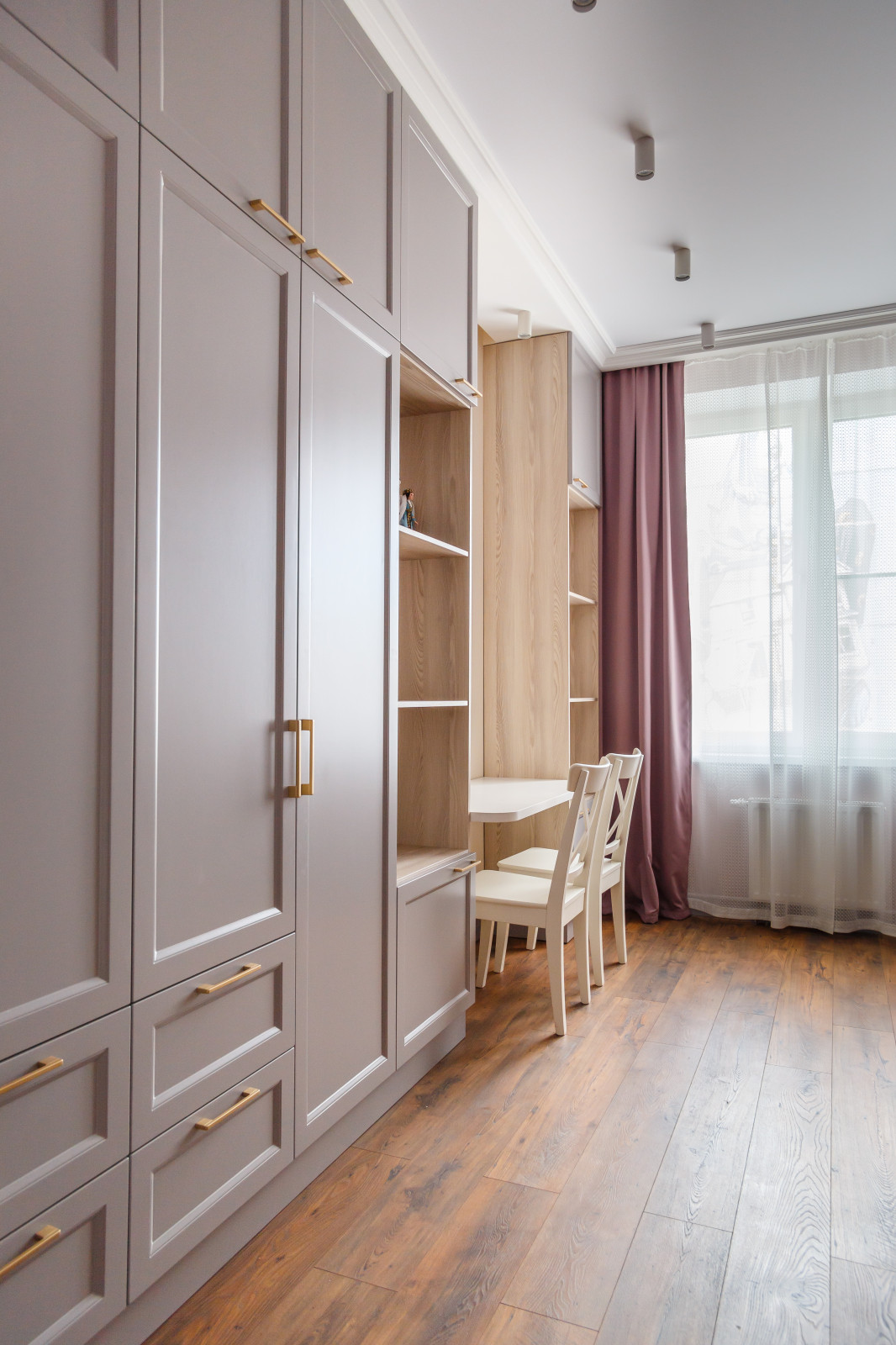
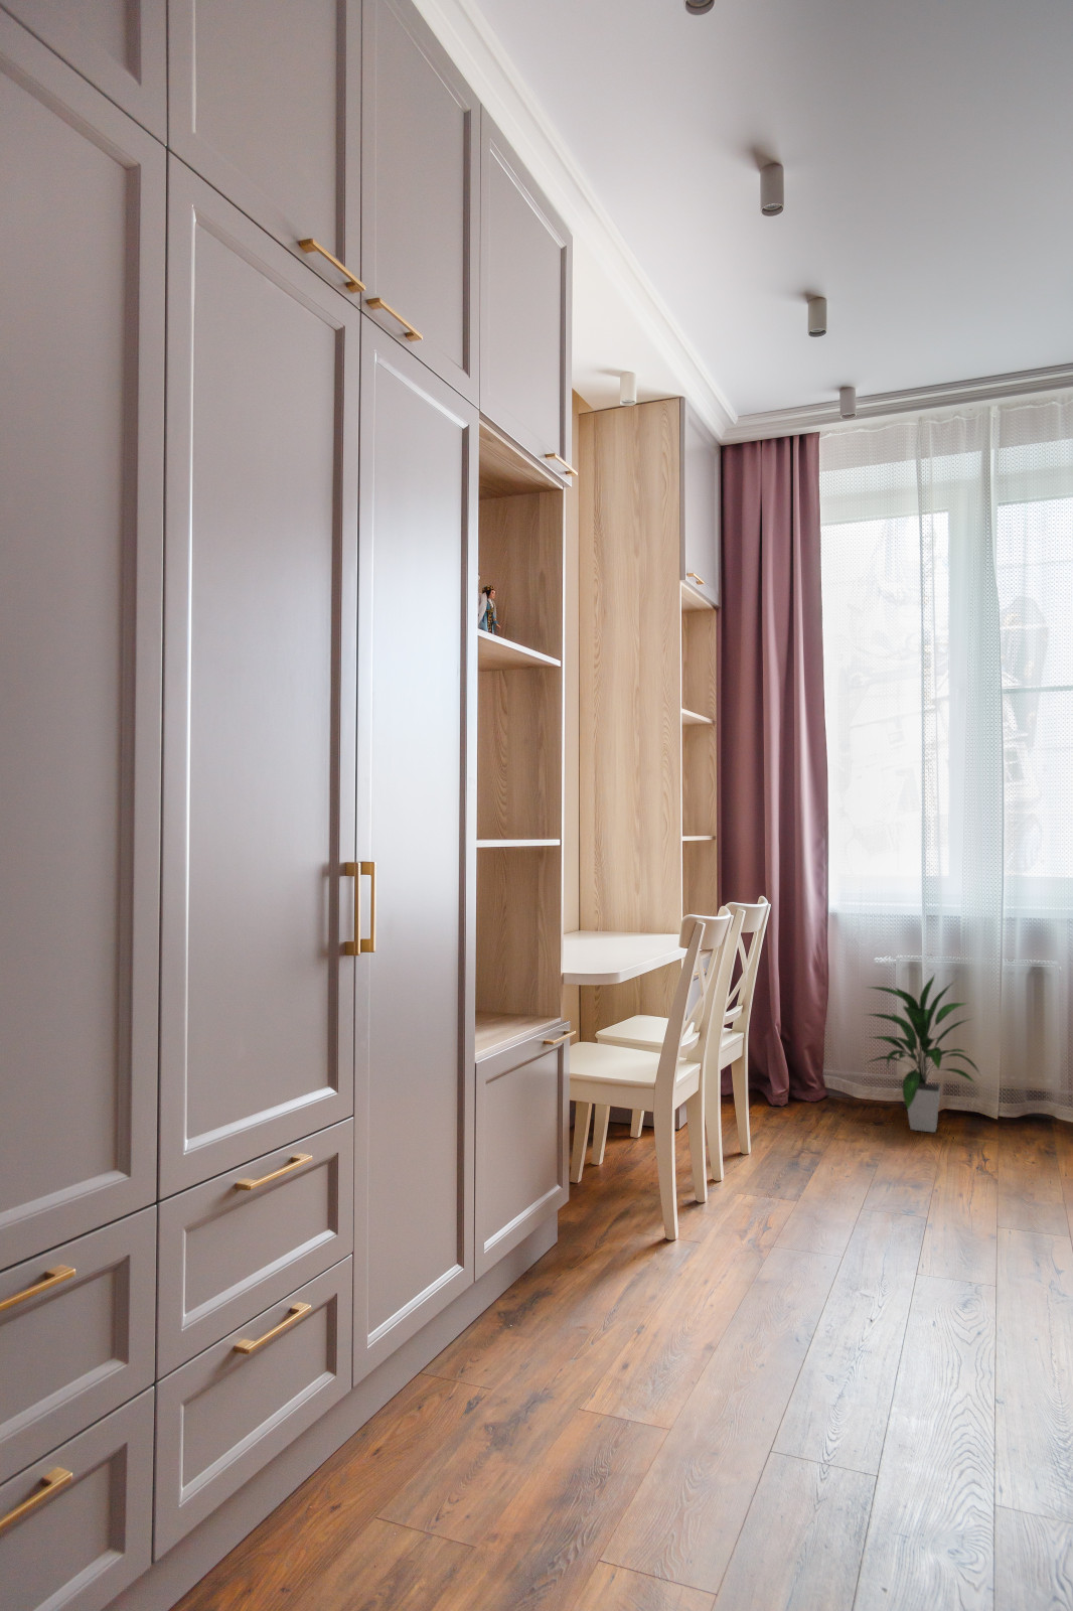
+ indoor plant (919, 1050)
